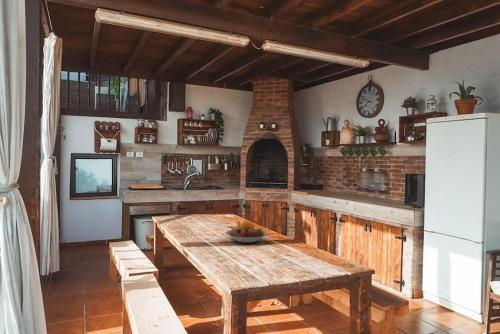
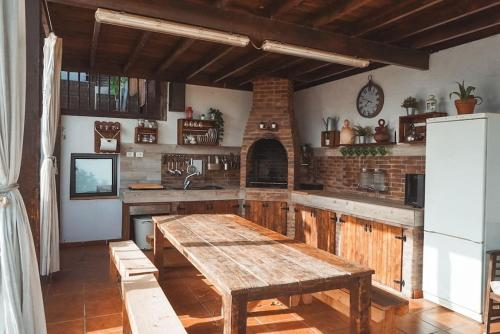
- fruit bowl (246, 231)
